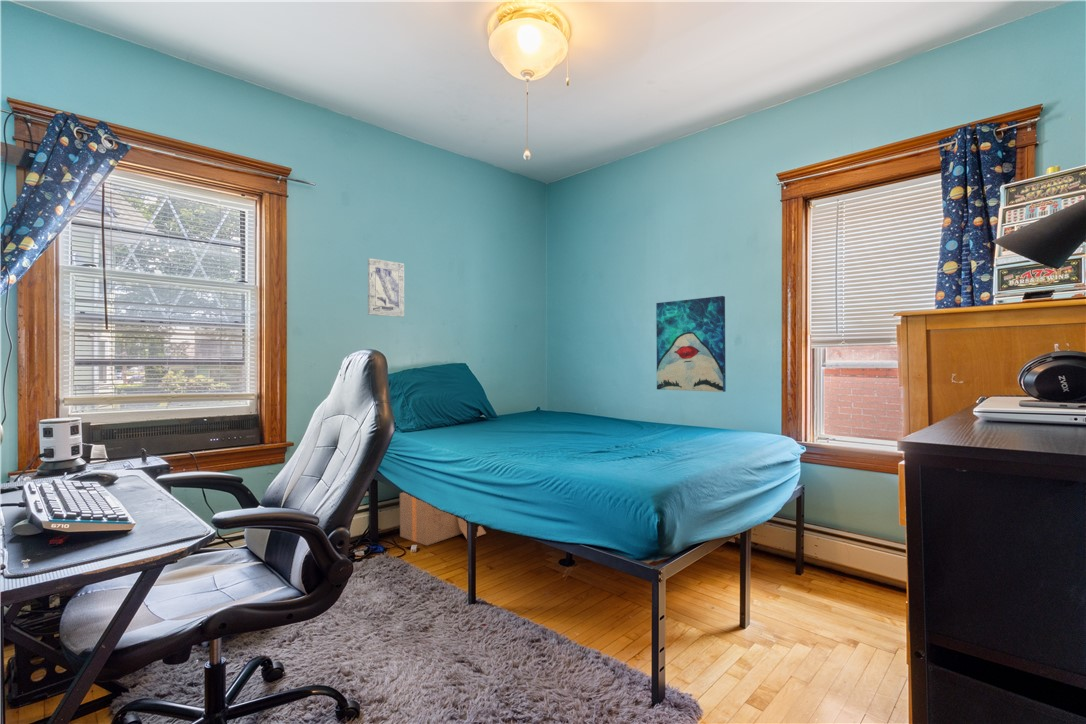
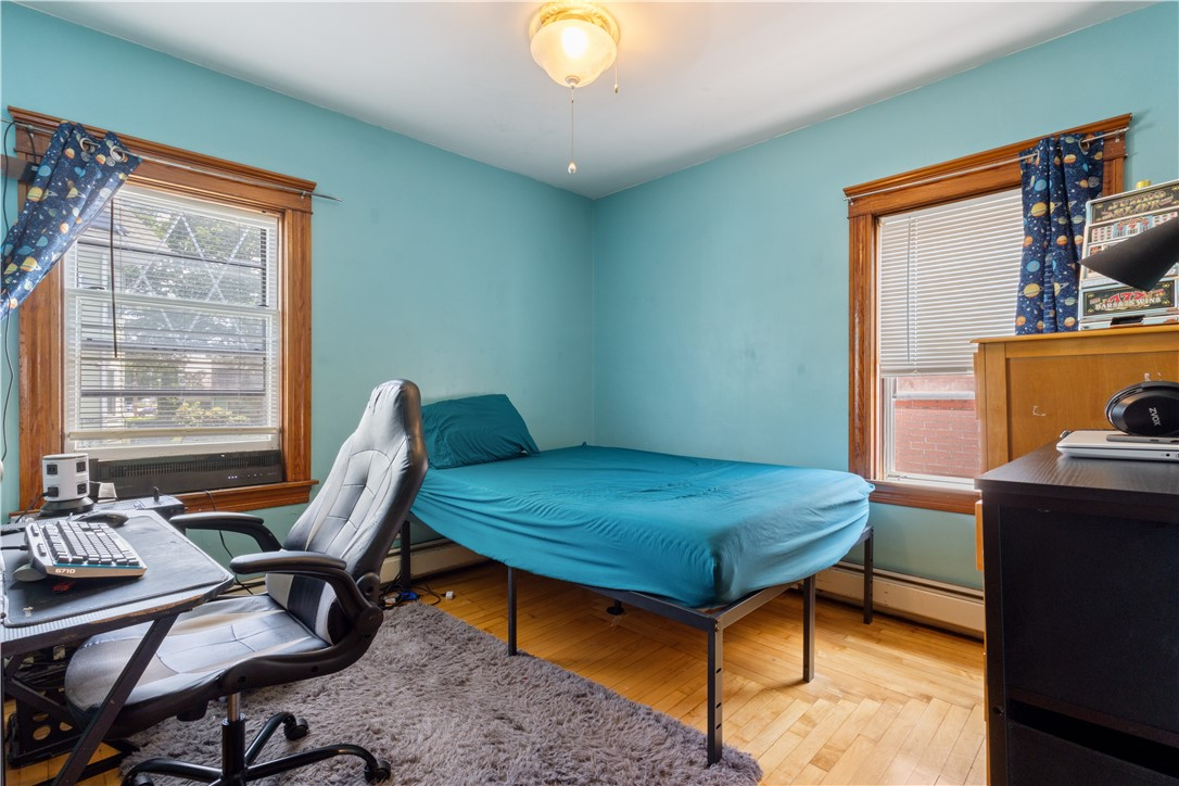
- wall art (386, 288)
- cardboard box (437, 509)
- wall art (689, 345)
